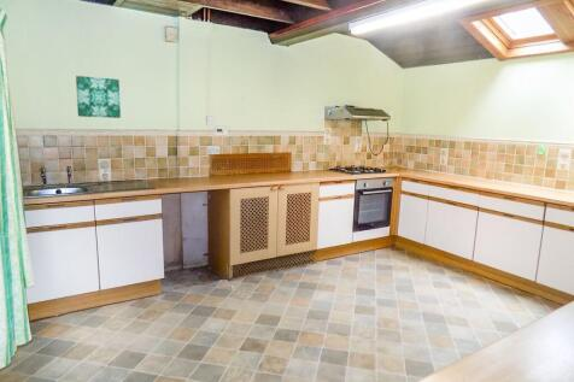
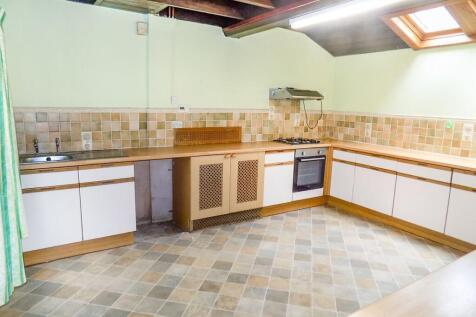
- wall art (98, 98)
